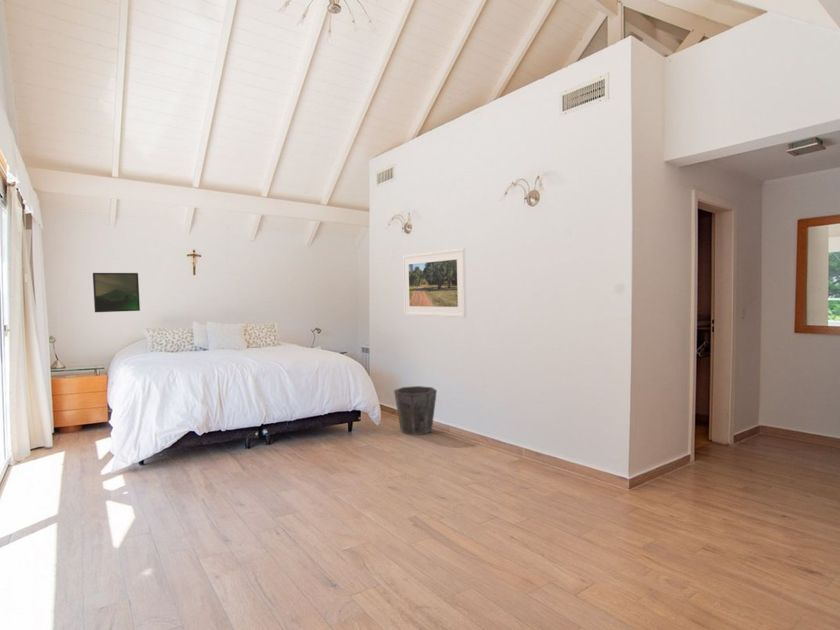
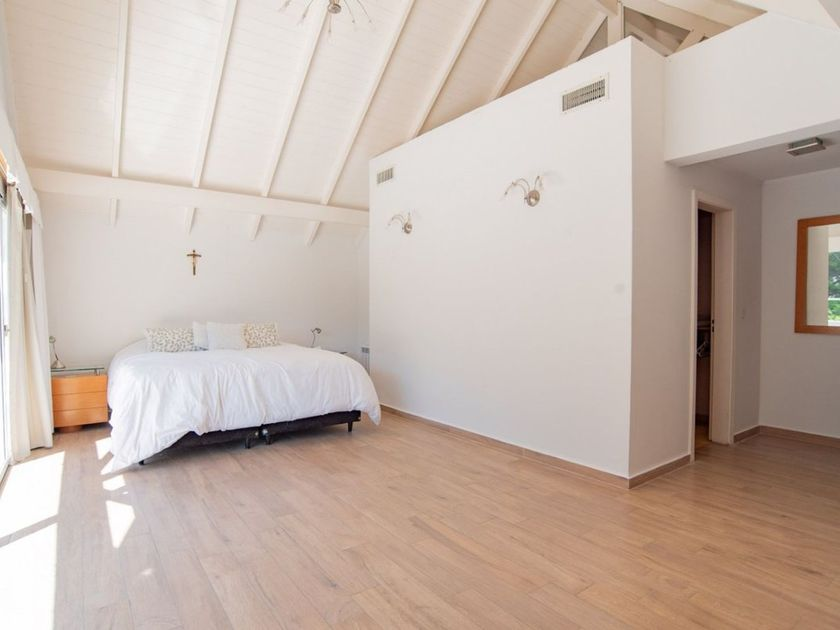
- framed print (116, 292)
- waste bin (415, 410)
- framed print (432, 284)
